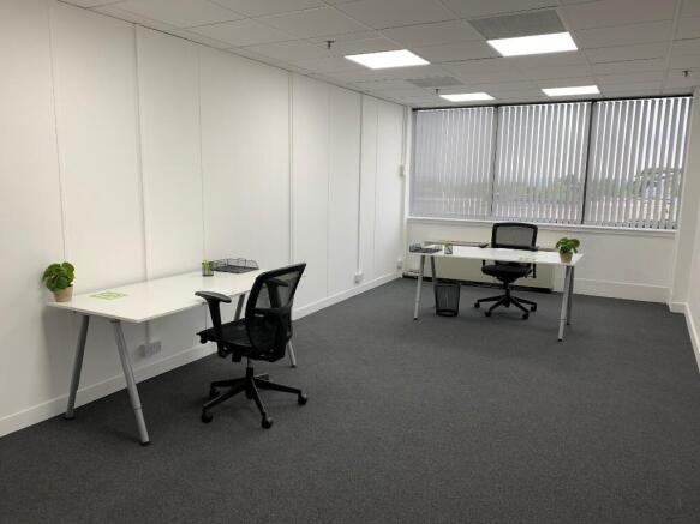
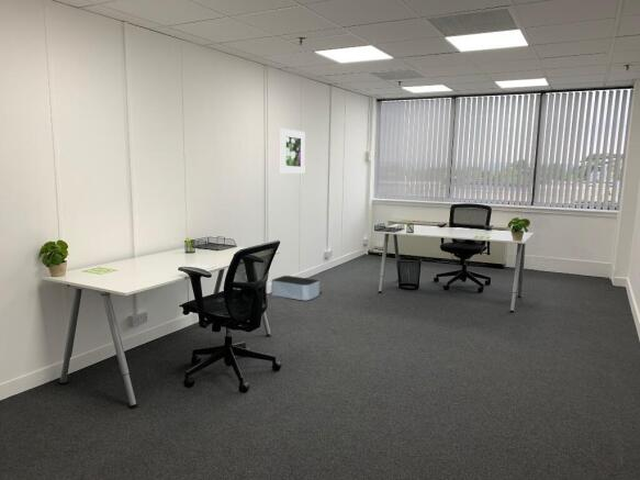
+ storage bin (295, 287)
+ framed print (293, 152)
